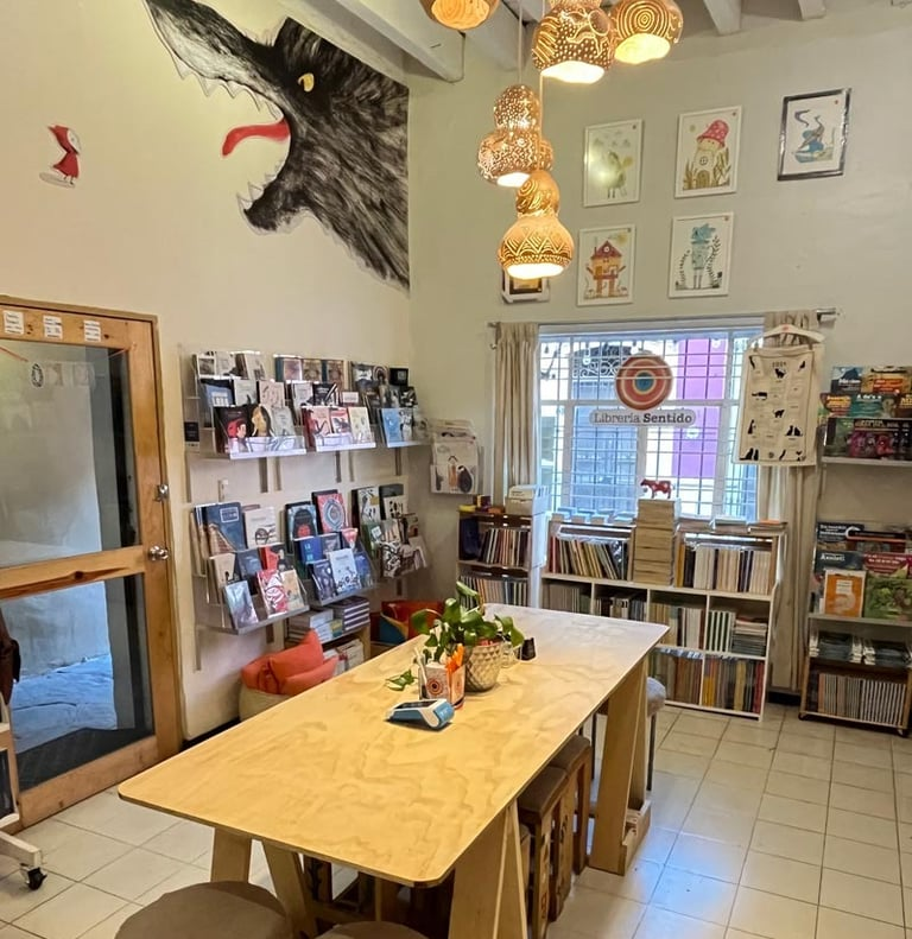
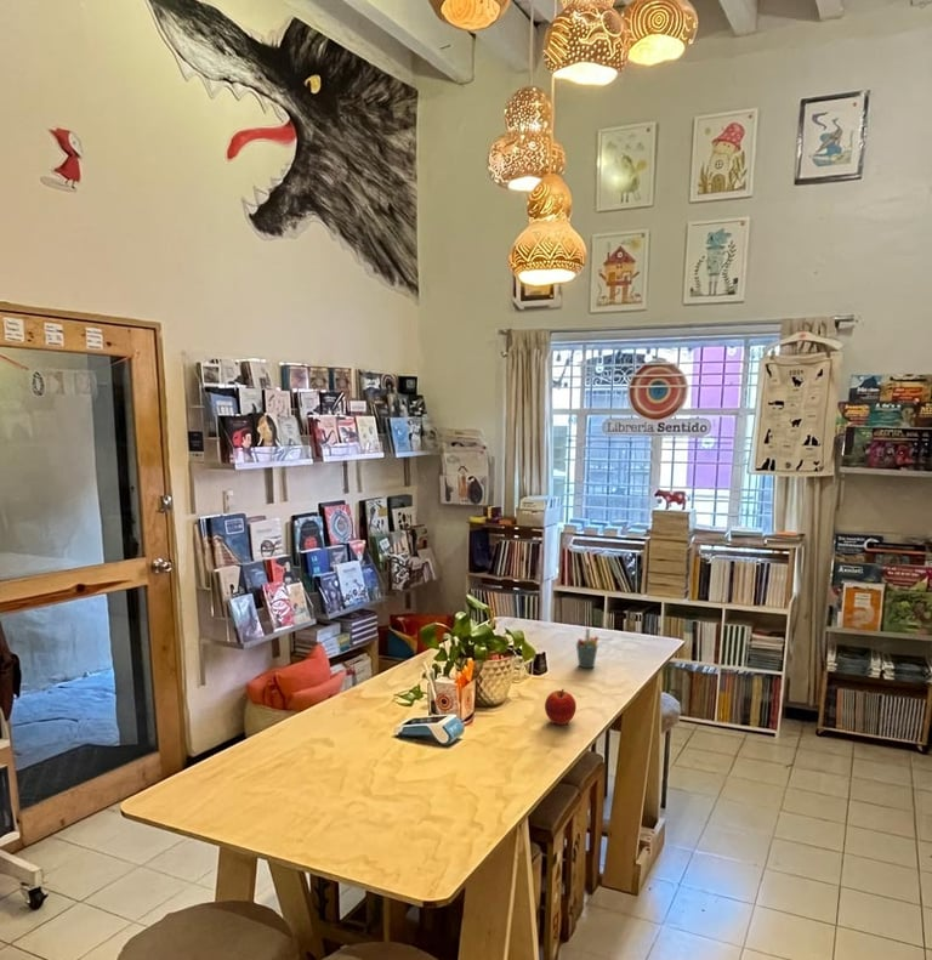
+ pen holder (586, 648)
+ apple (559, 705)
